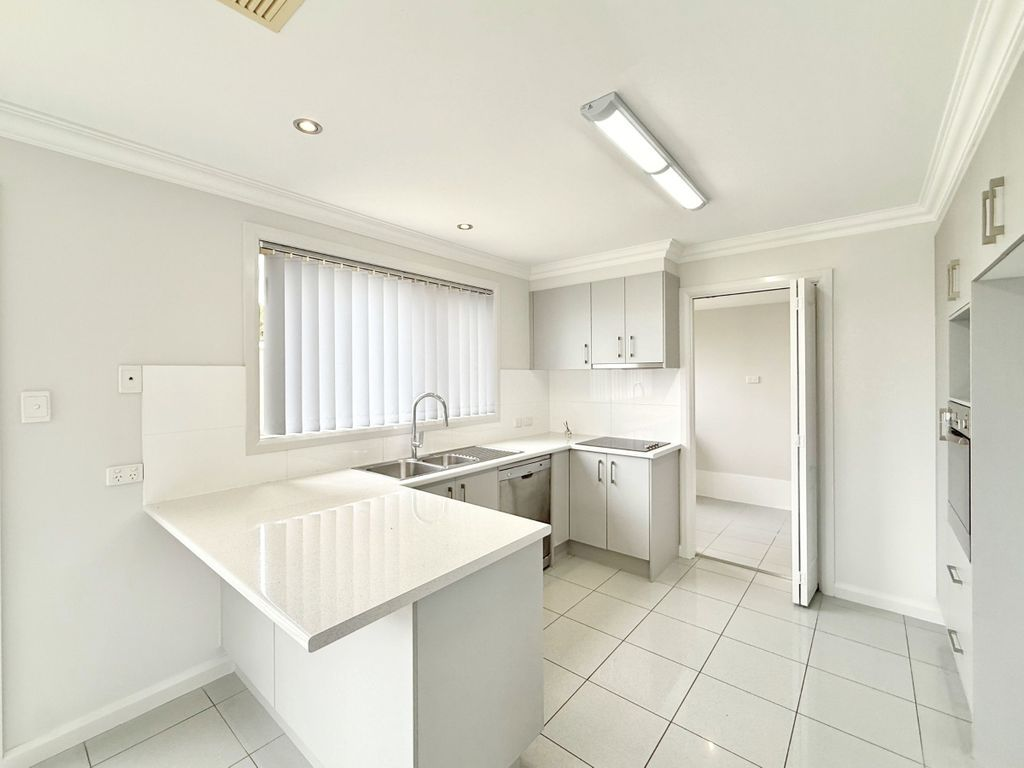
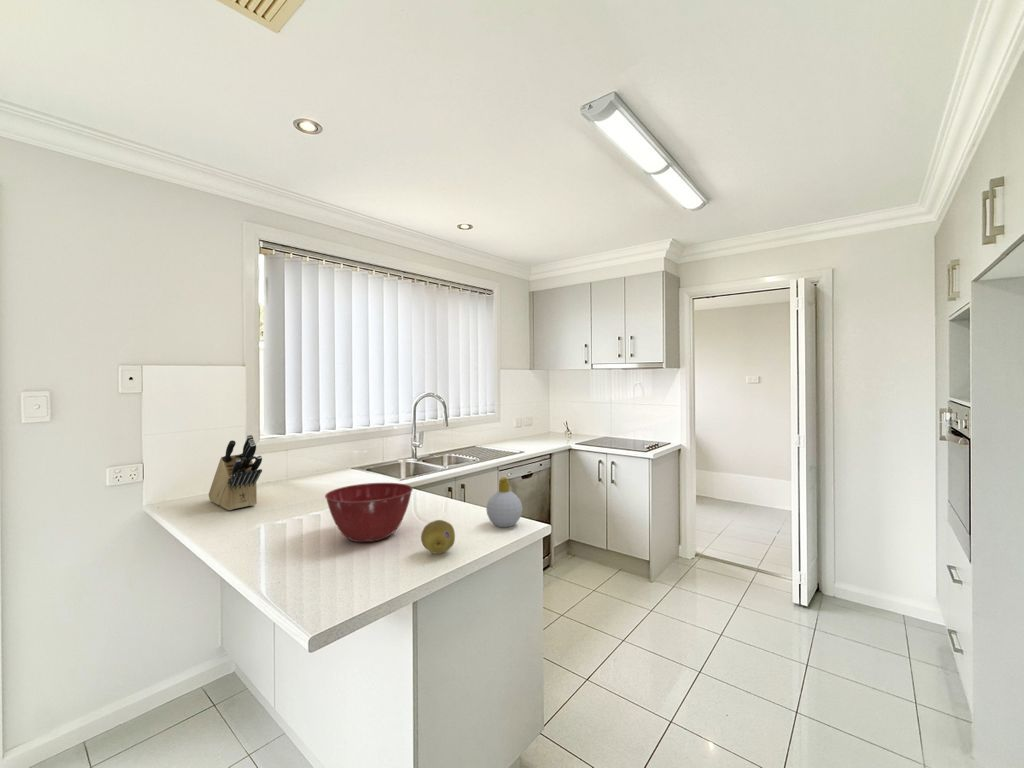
+ knife block (235, 469)
+ fruit (438, 536)
+ mixing bowl (370, 513)
+ soap bottle (504, 501)
